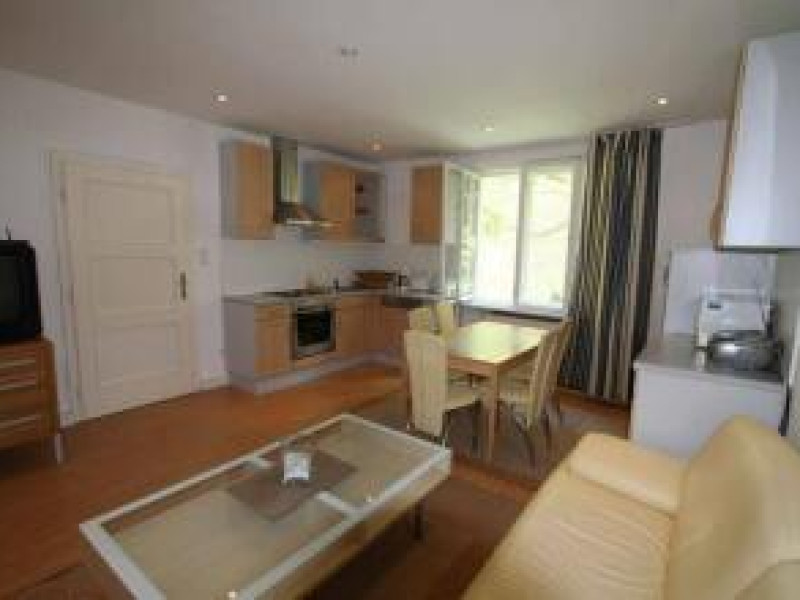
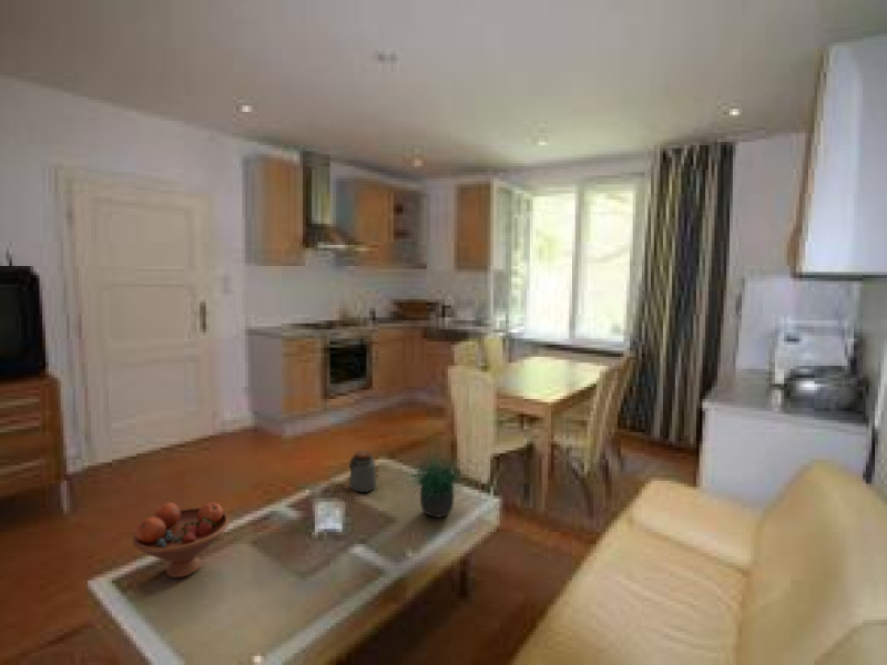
+ jar (363, 470)
+ fruit bowl (183, 540)
+ potted plant (437, 474)
